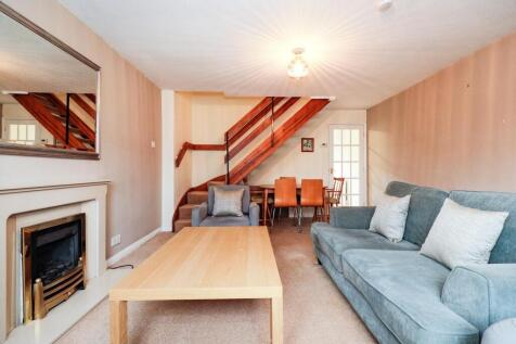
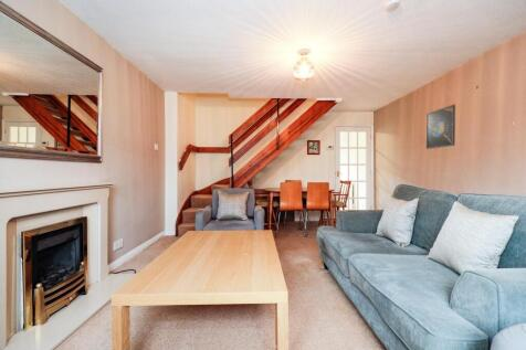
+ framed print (439, 128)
